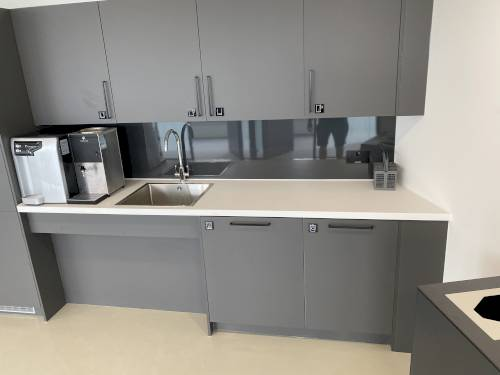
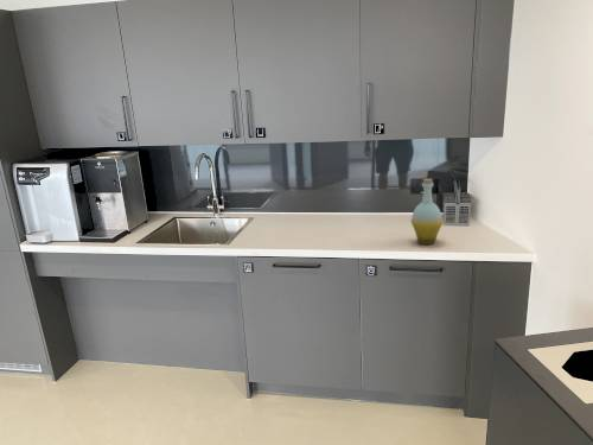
+ bottle (427, 211)
